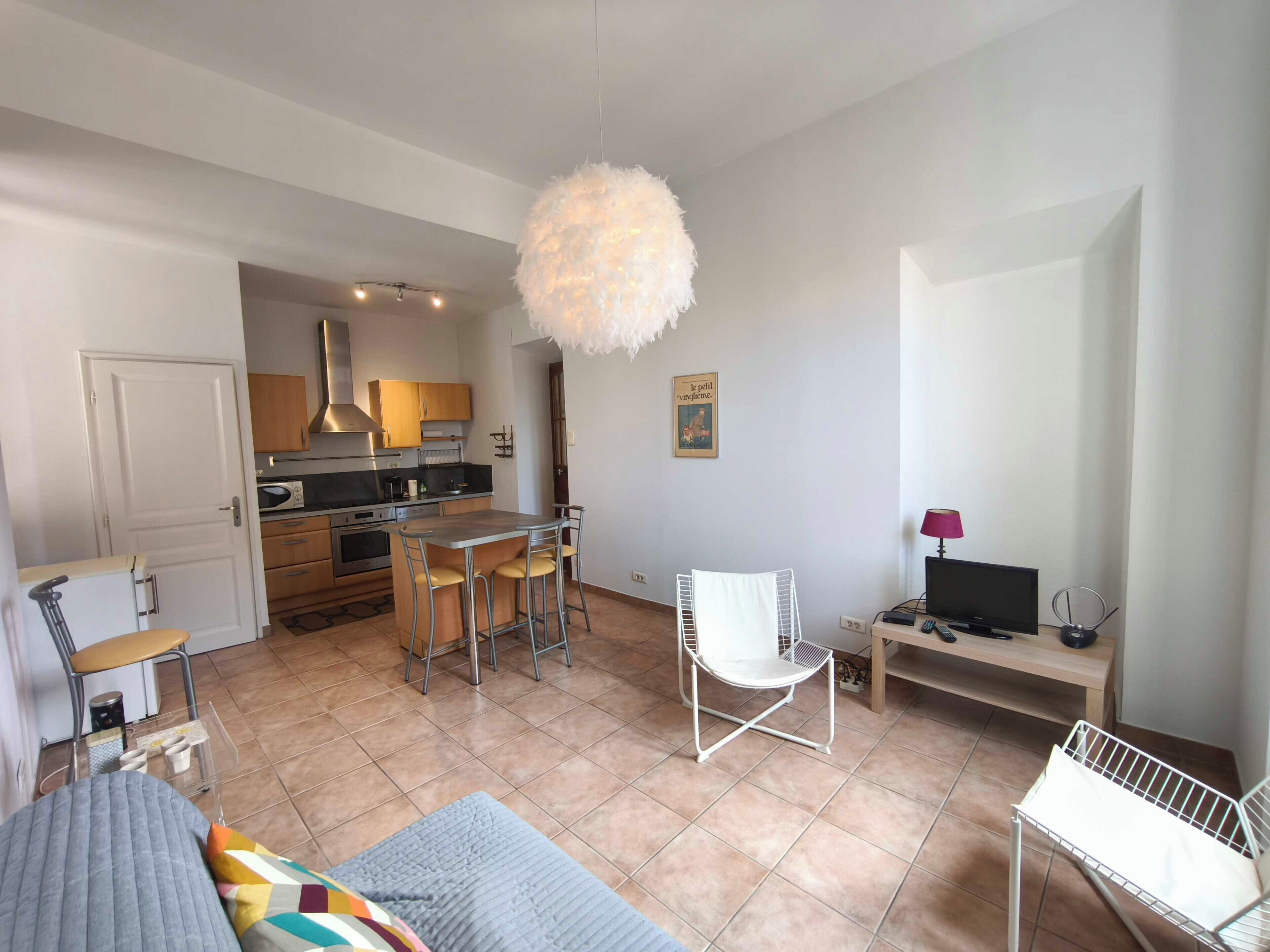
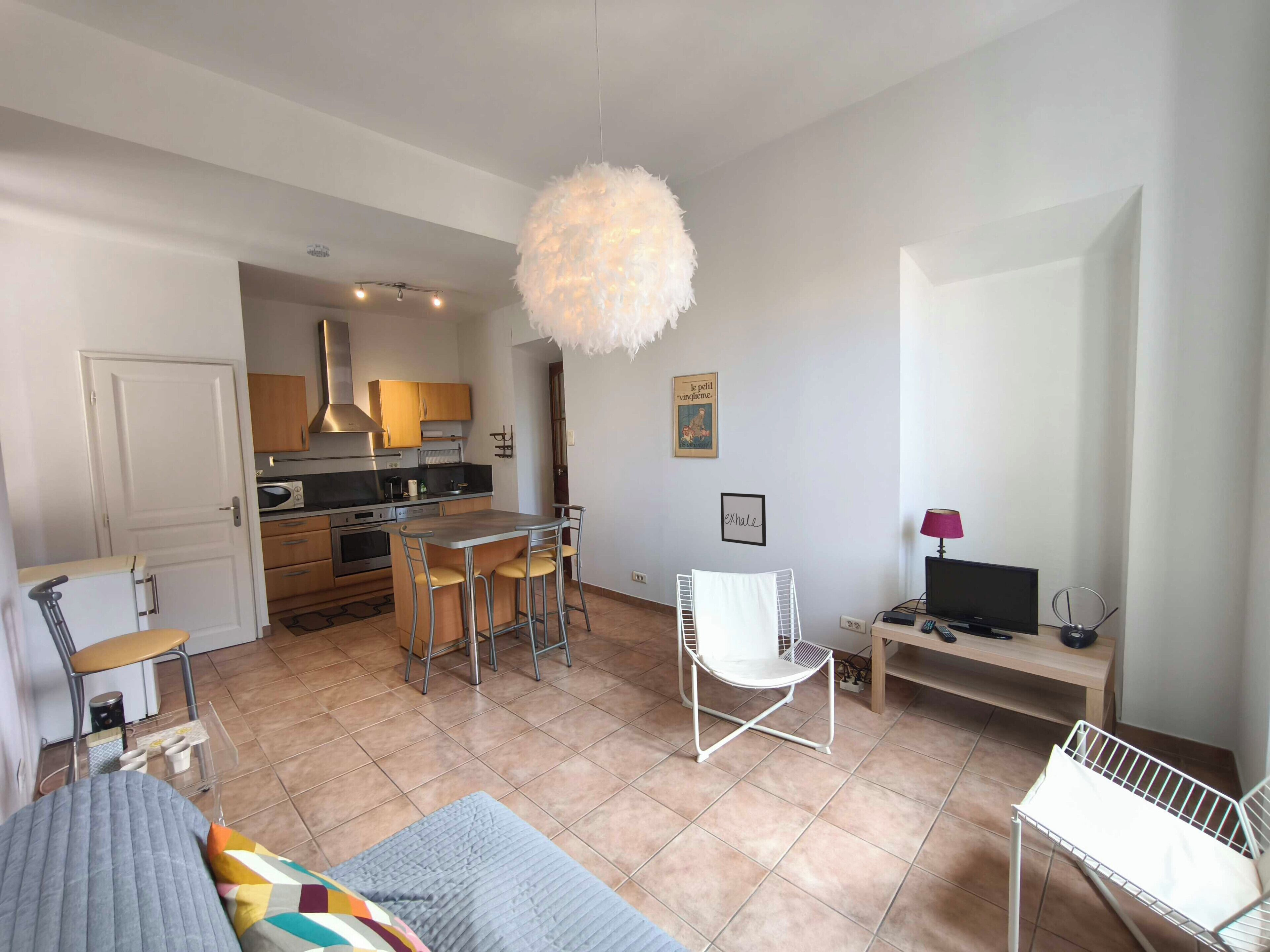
+ wall art (742, 519)
+ smoke detector (318, 250)
